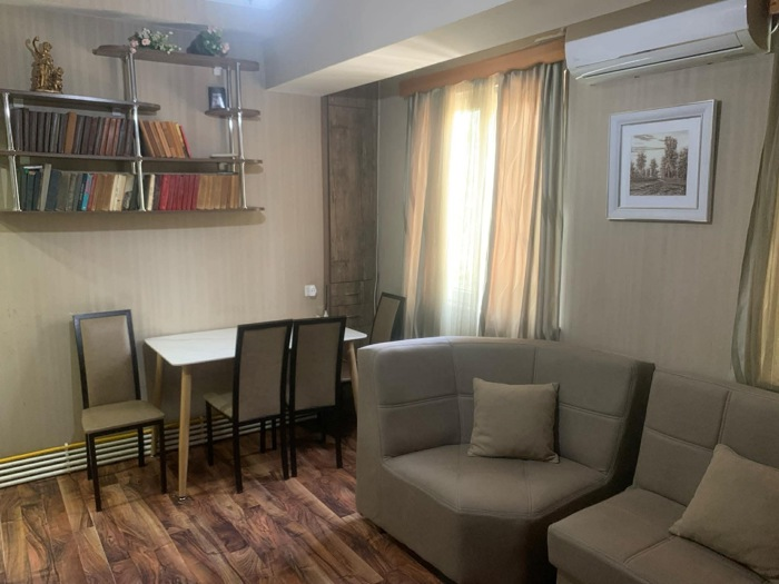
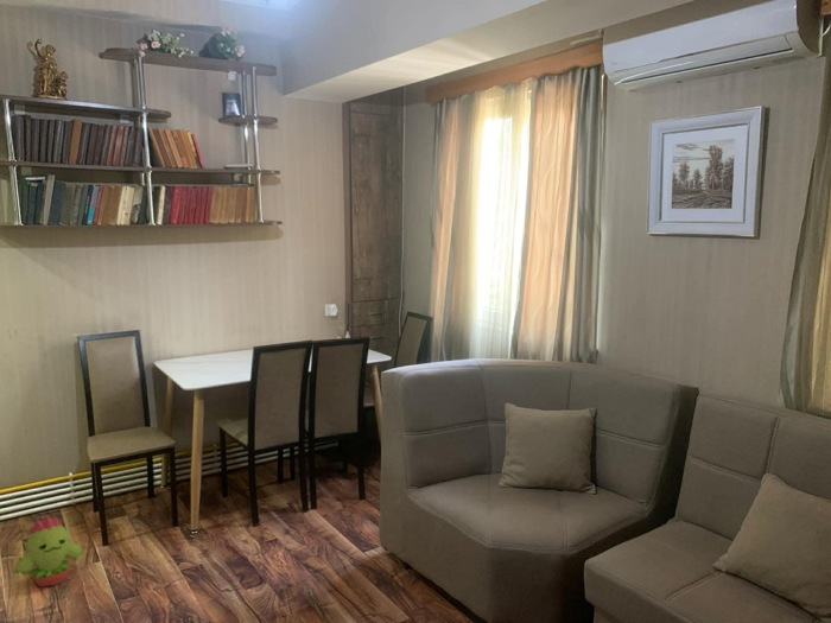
+ decorative plant (49, 548)
